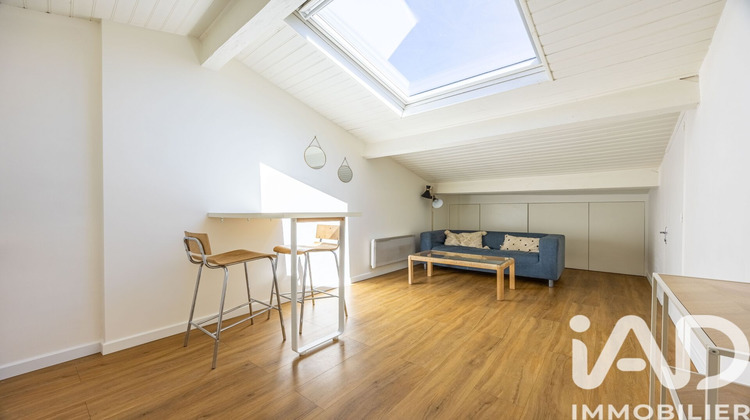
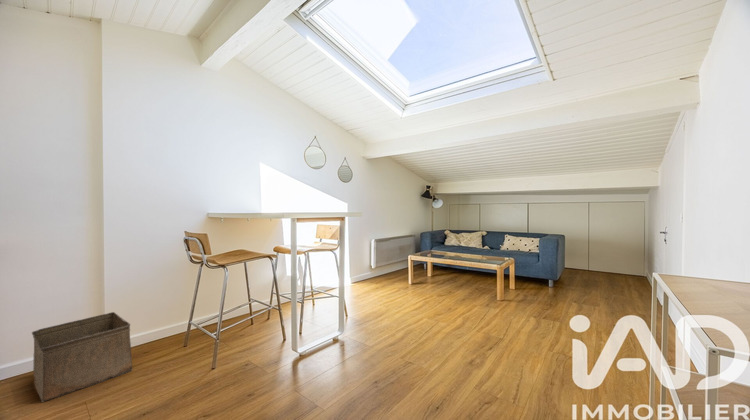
+ storage bin (83, 350)
